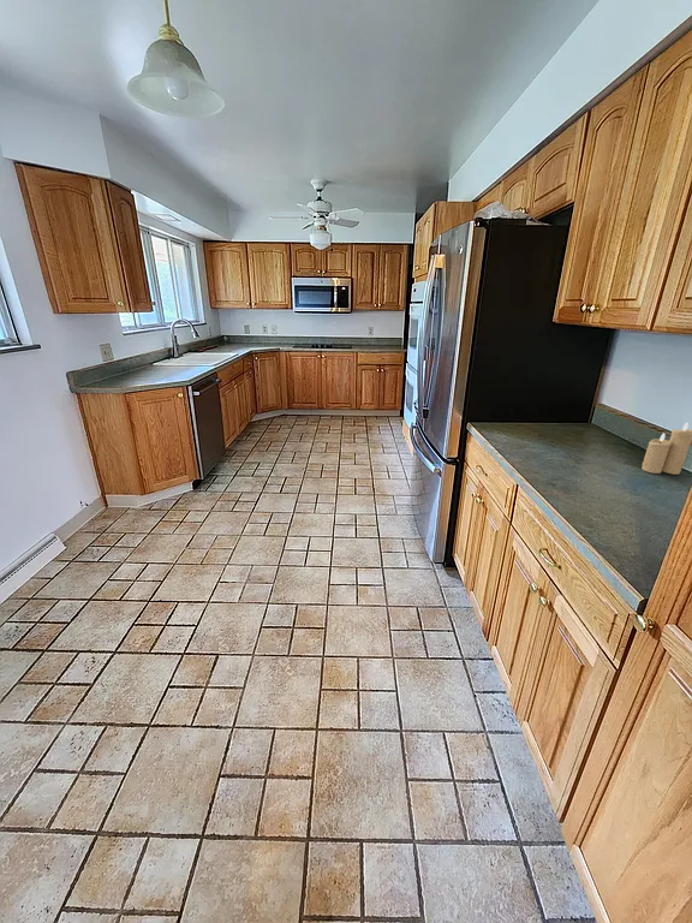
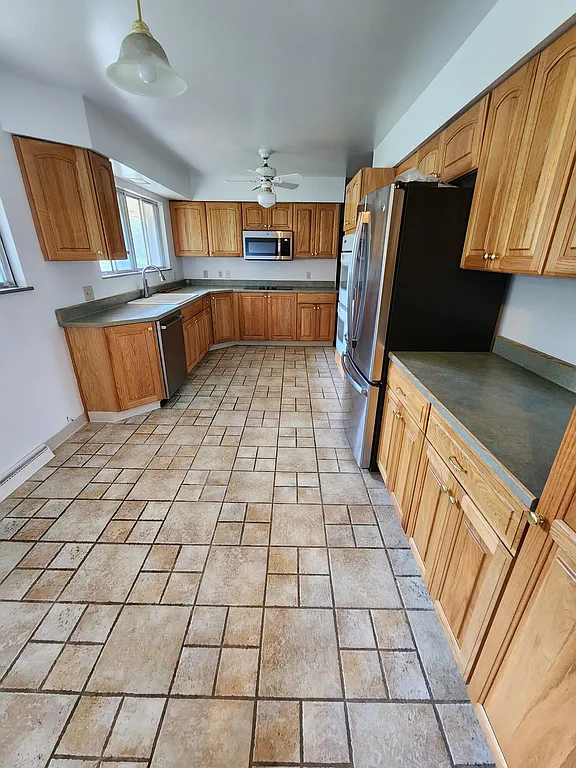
- candle (668, 447)
